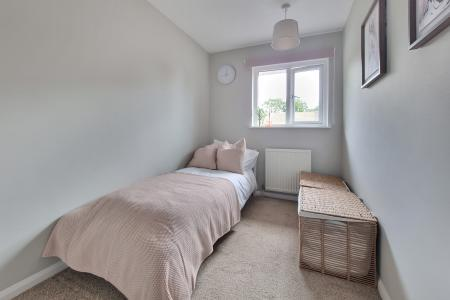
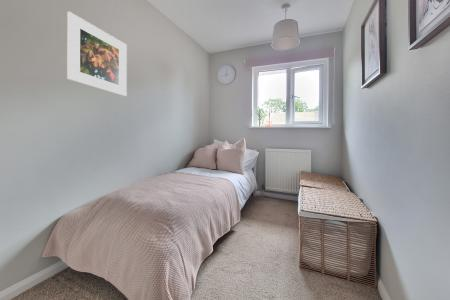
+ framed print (100, 59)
